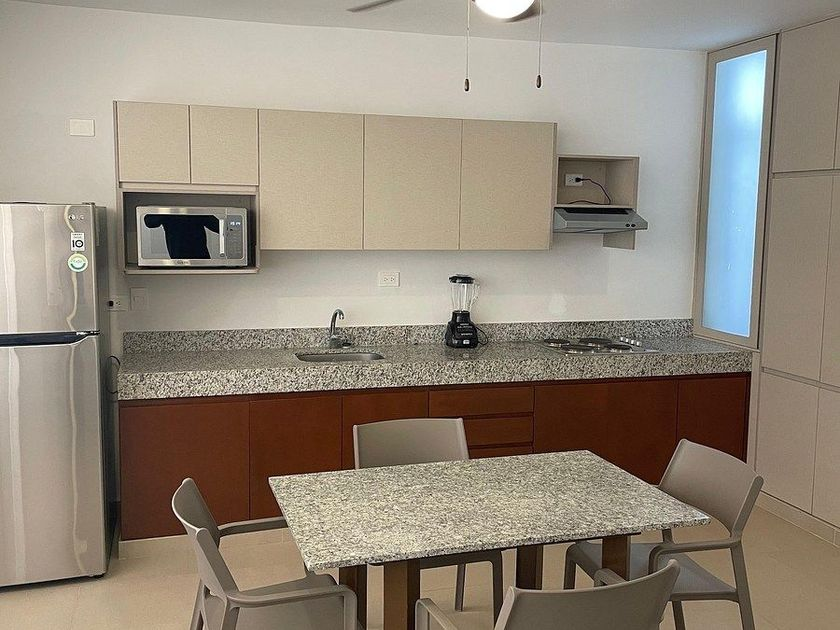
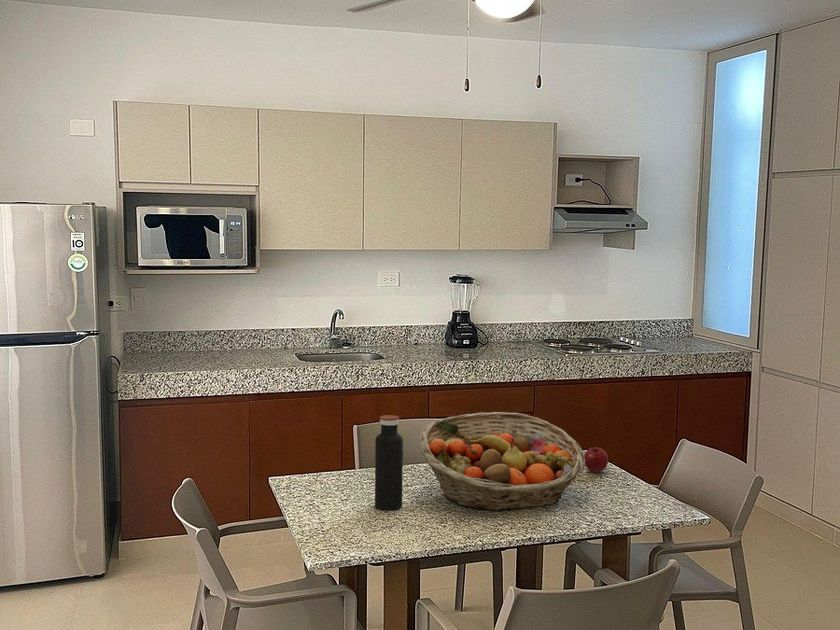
+ water bottle (388, 461)
+ fruit basket (501, 460)
+ apple (595, 459)
